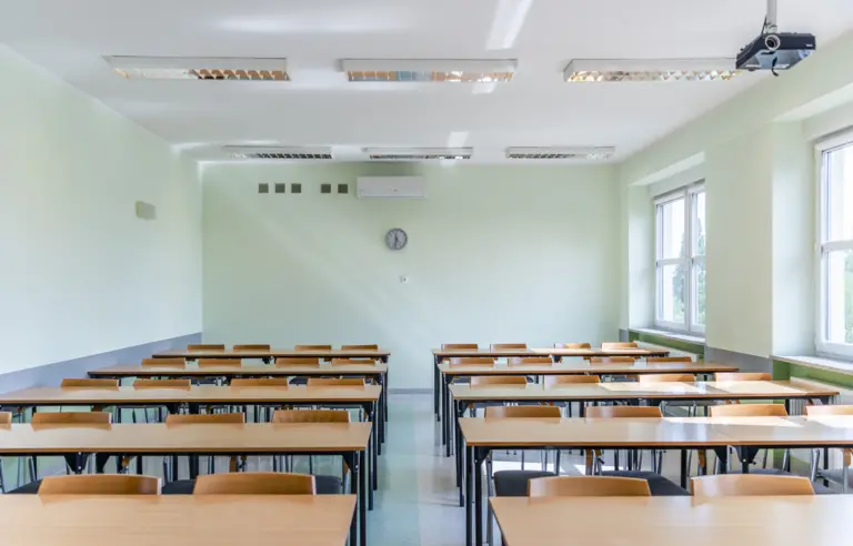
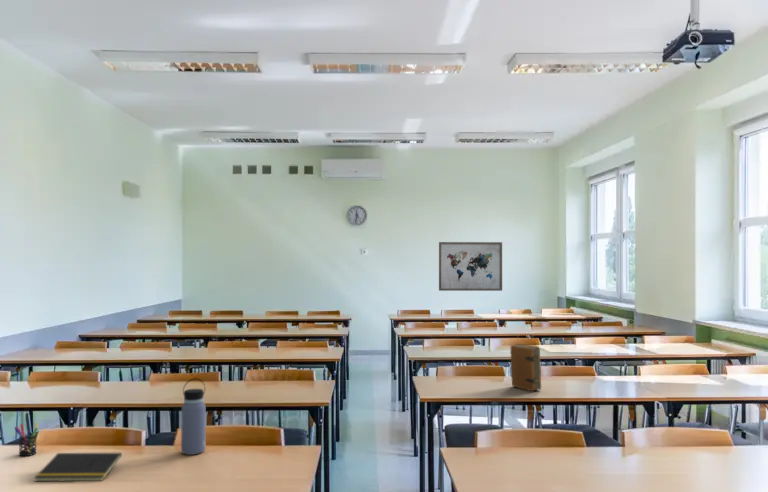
+ pen holder (29, 438)
+ water bottle (193, 415)
+ wall art (470, 266)
+ notepad (79, 466)
+ book (525, 366)
